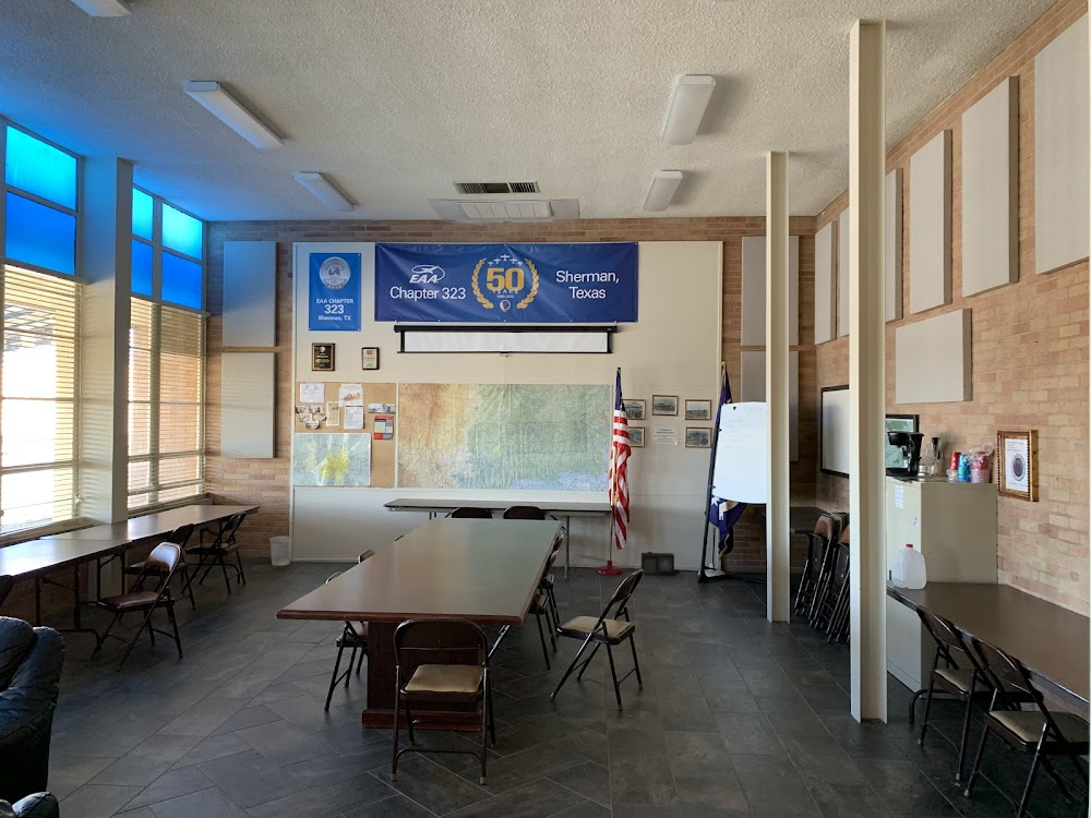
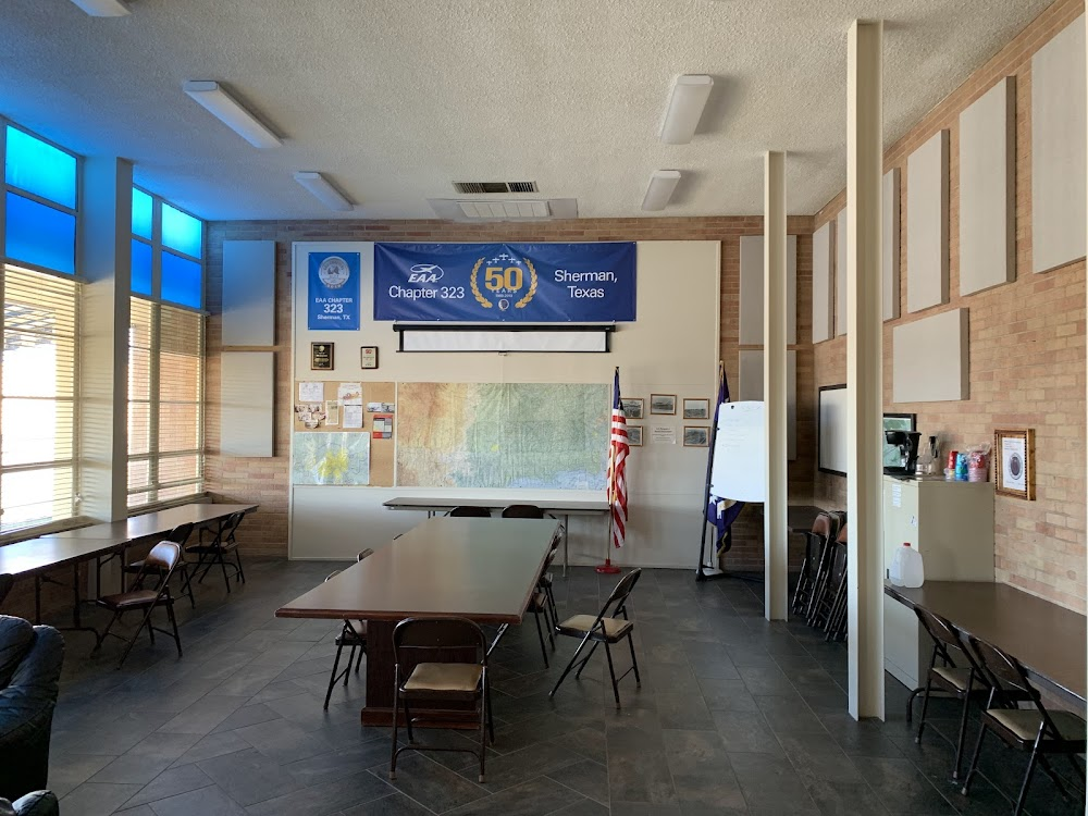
- wastebasket (280, 551)
- speaker (657, 563)
